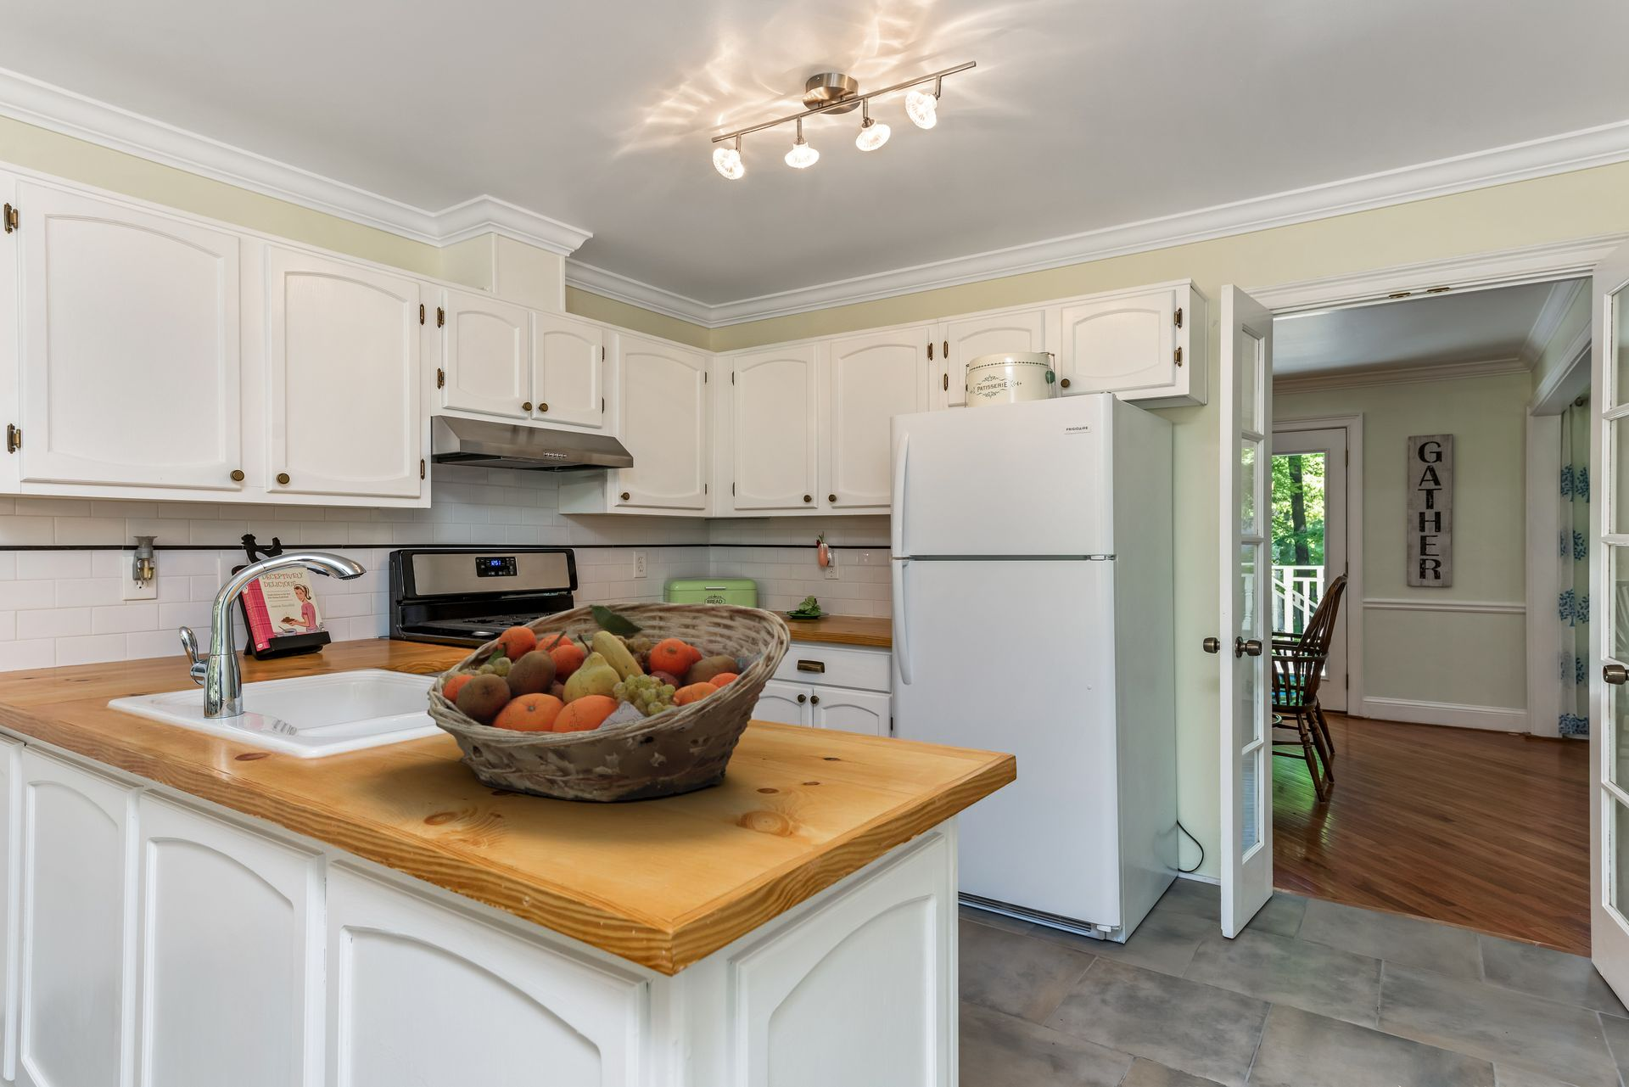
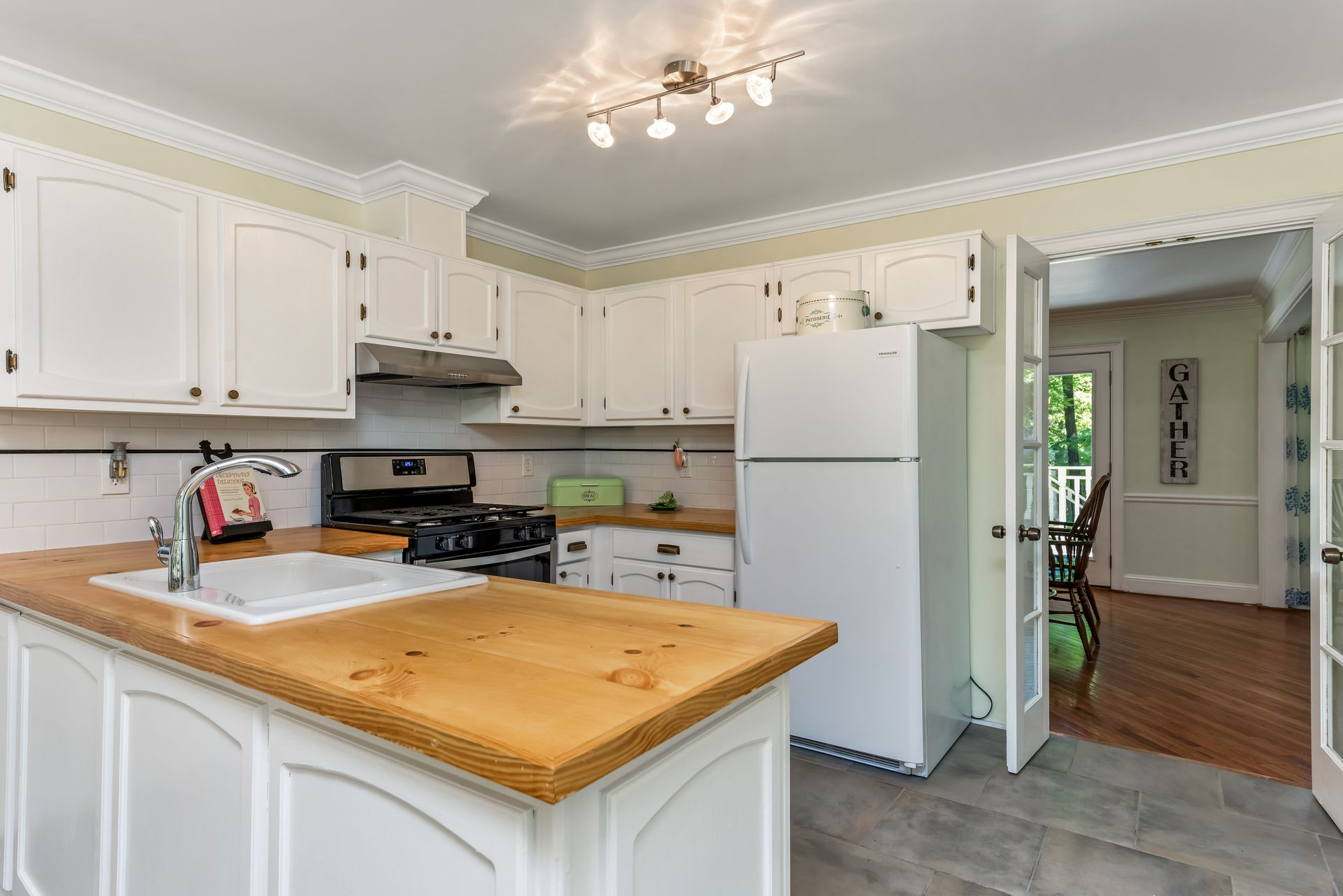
- fruit basket (611, 688)
